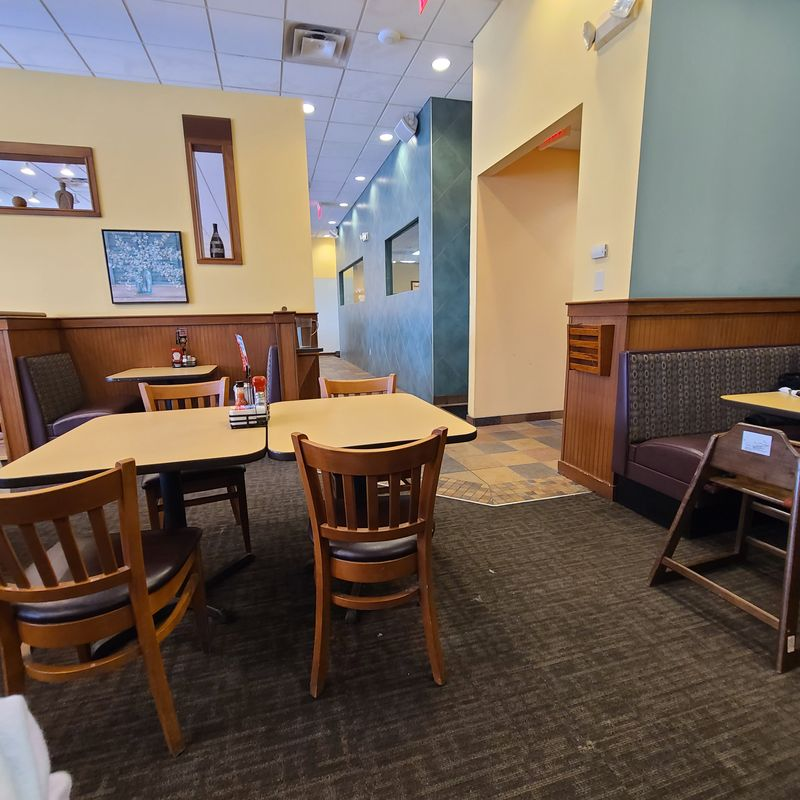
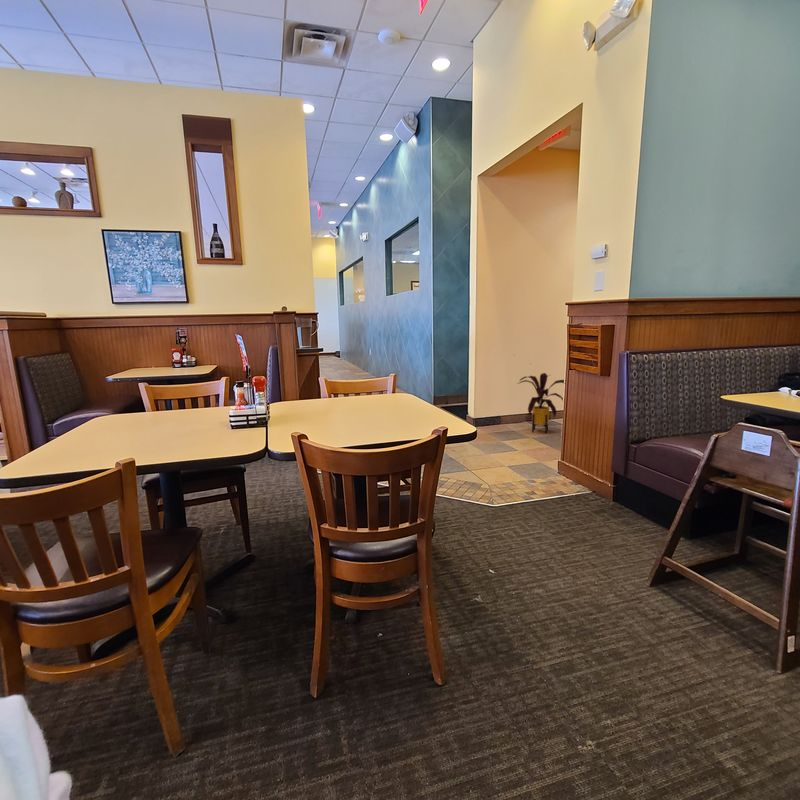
+ house plant (538, 402)
